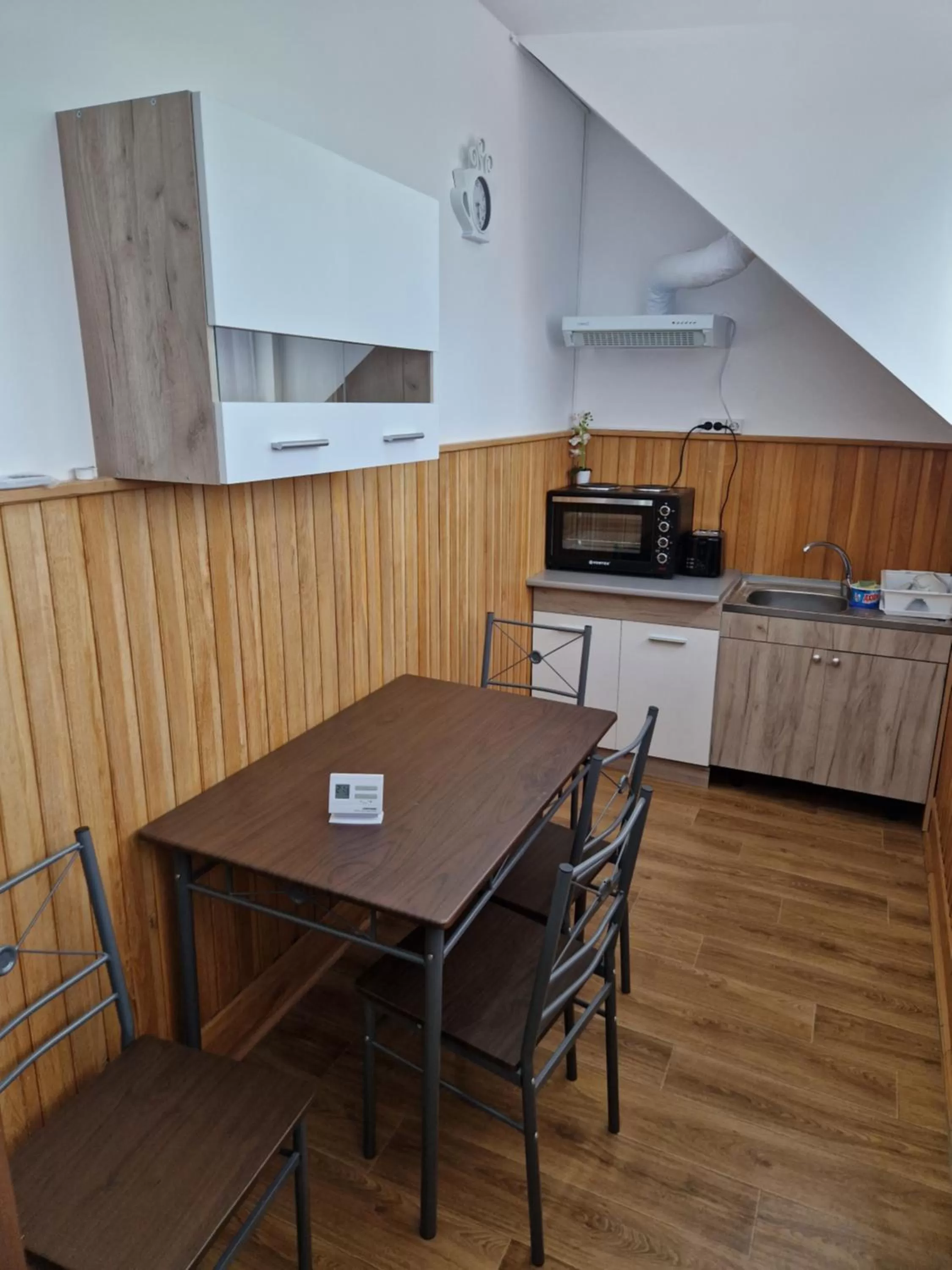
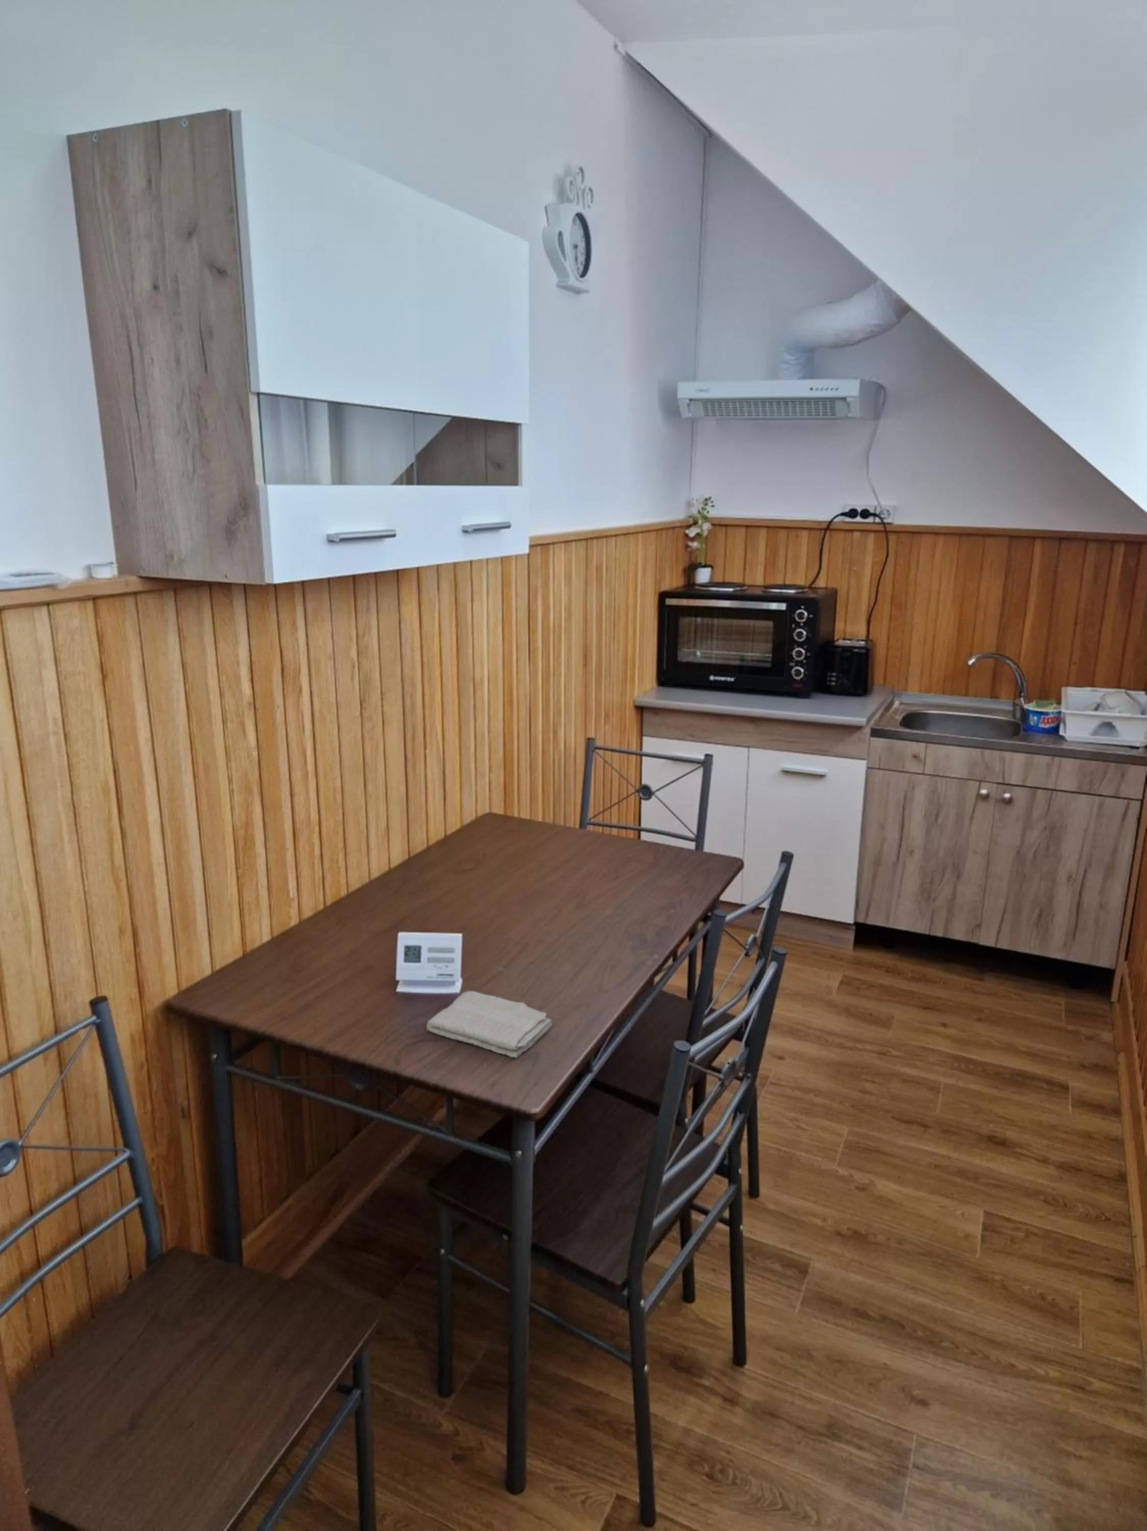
+ washcloth (490, 1022)
